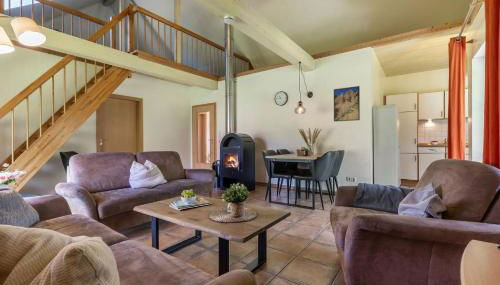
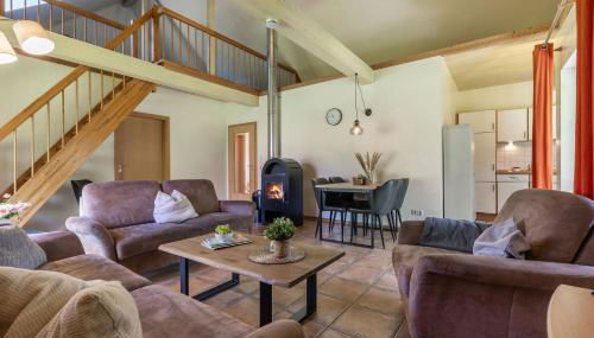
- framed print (346, 104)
